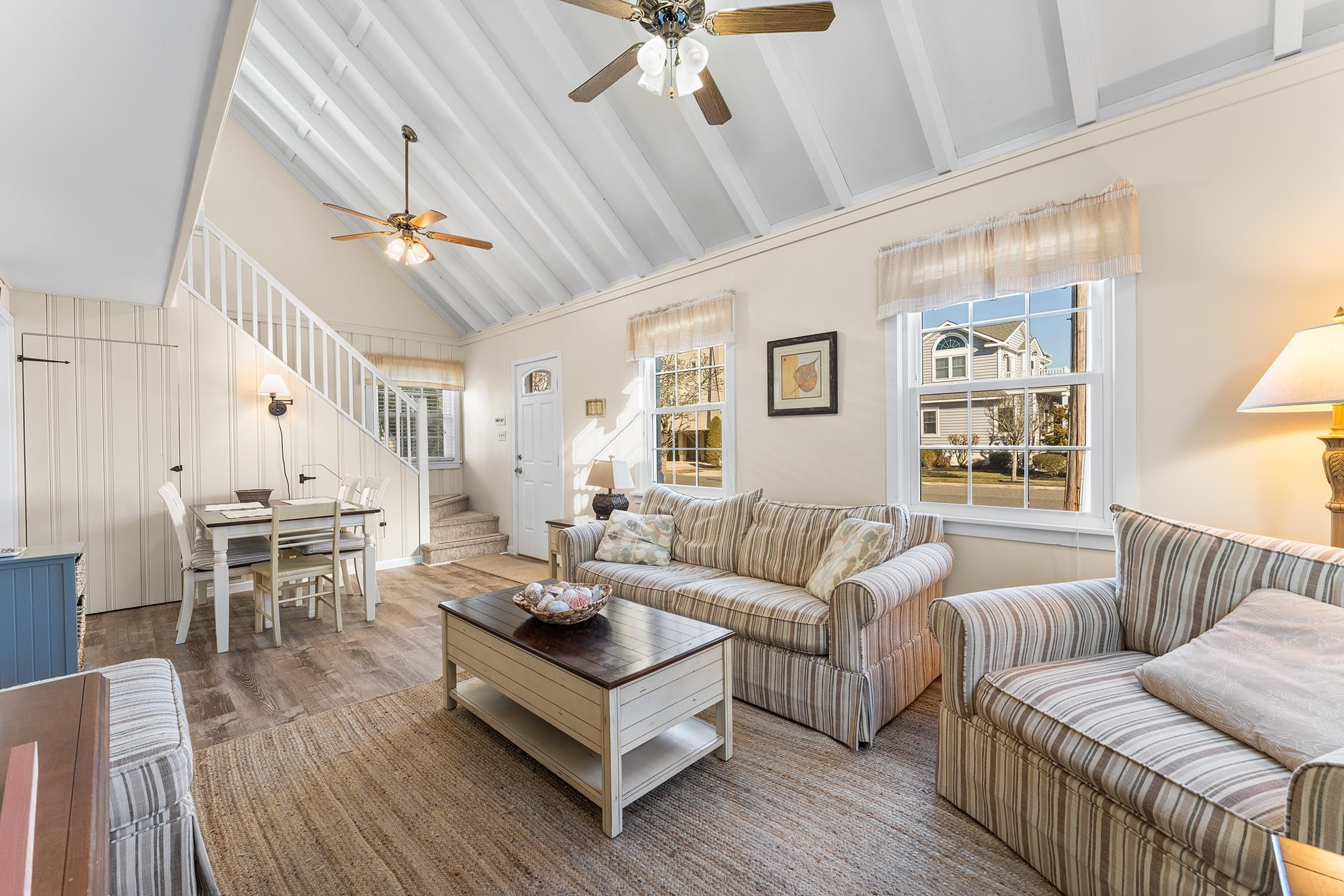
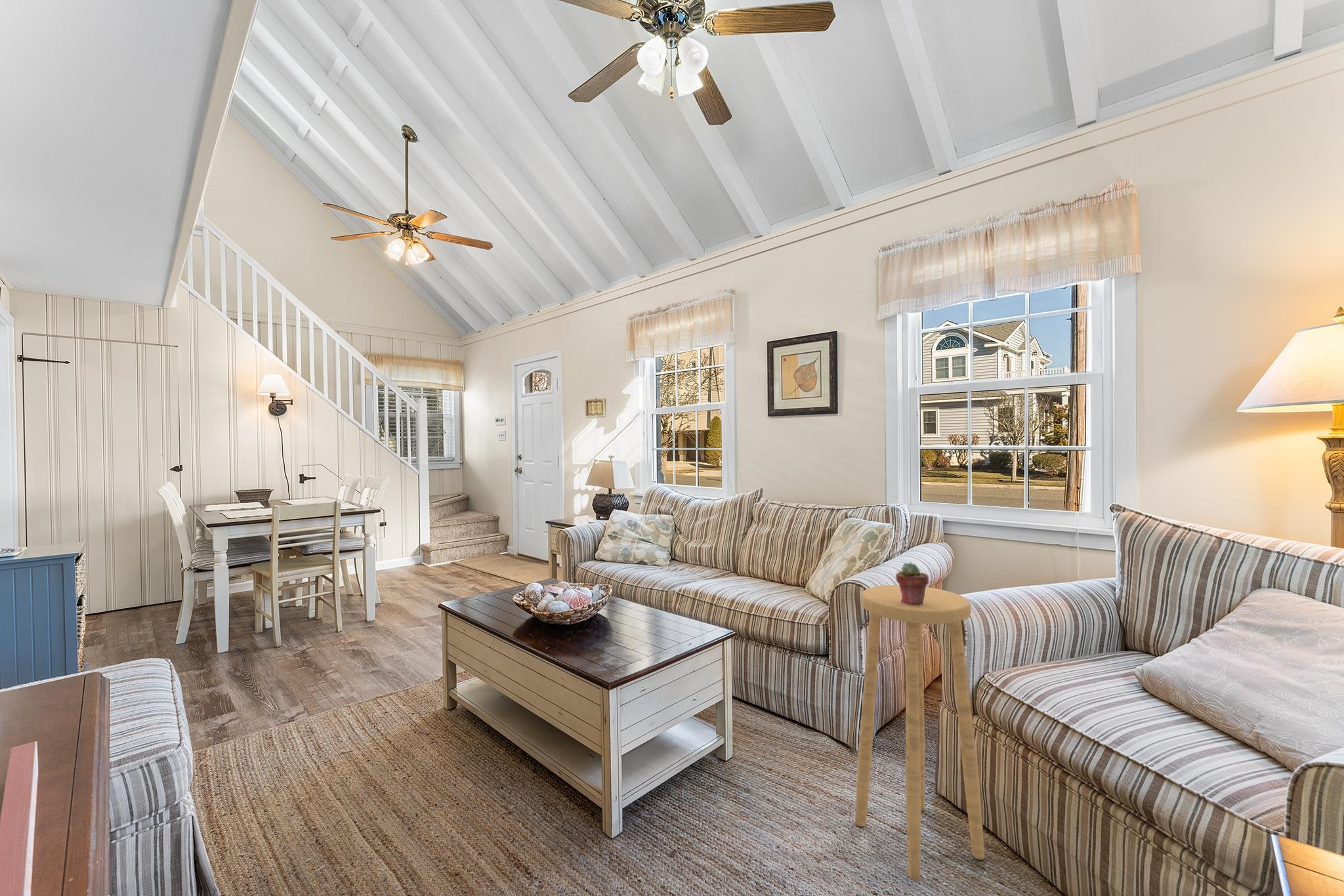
+ potted succulent (912, 582)
+ stool (915, 718)
